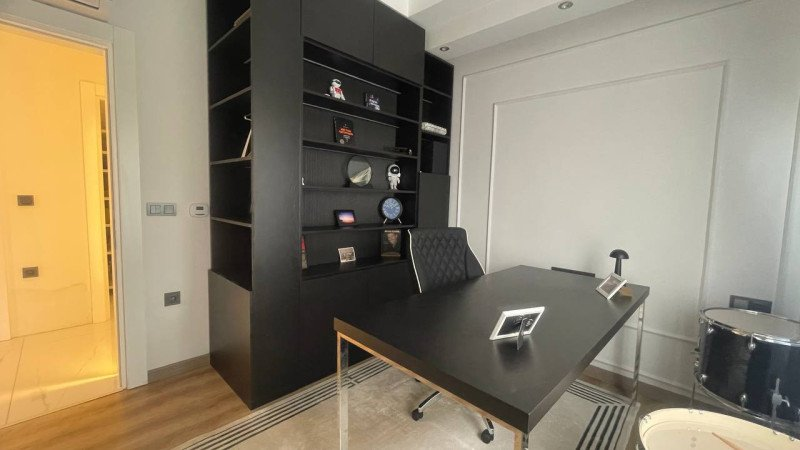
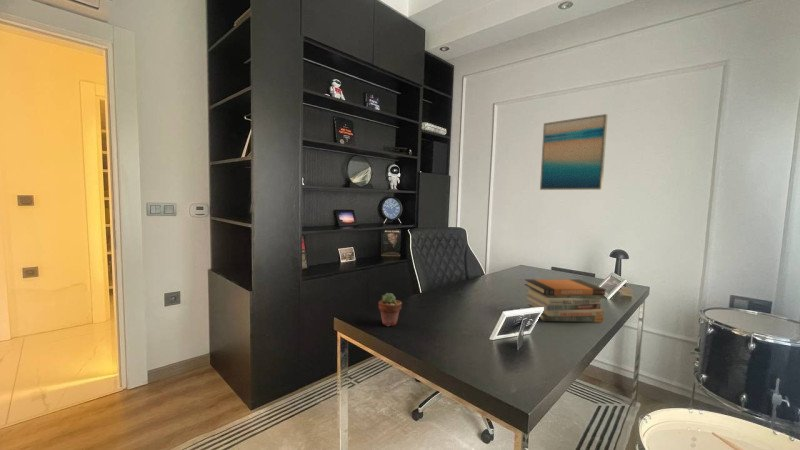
+ potted succulent (389, 308)
+ wall art (571, 154)
+ book stack (562, 299)
